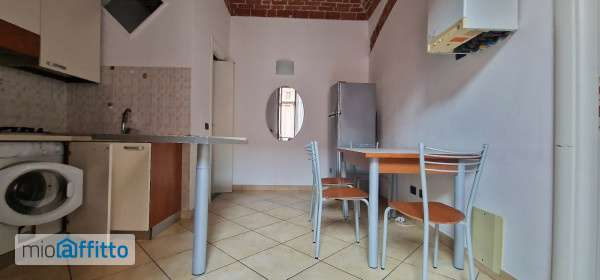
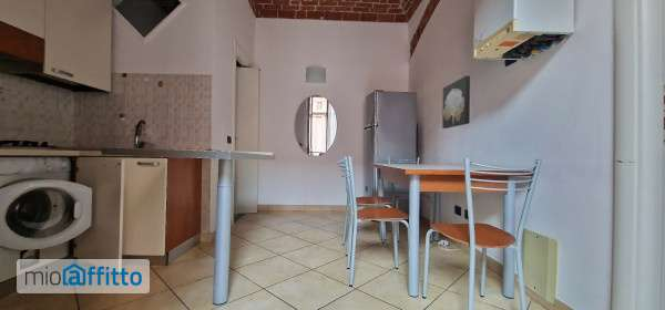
+ wall art (454, 104)
